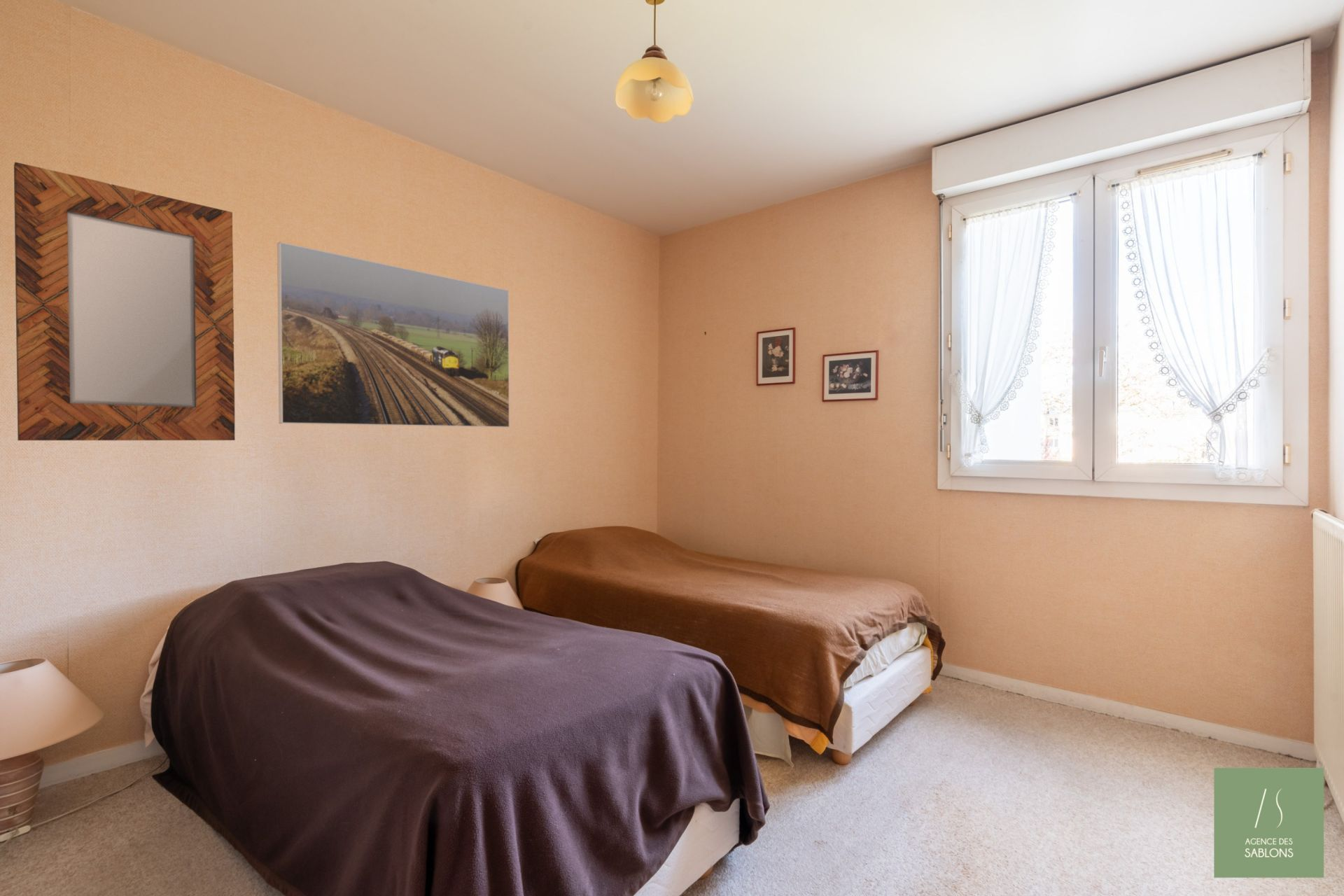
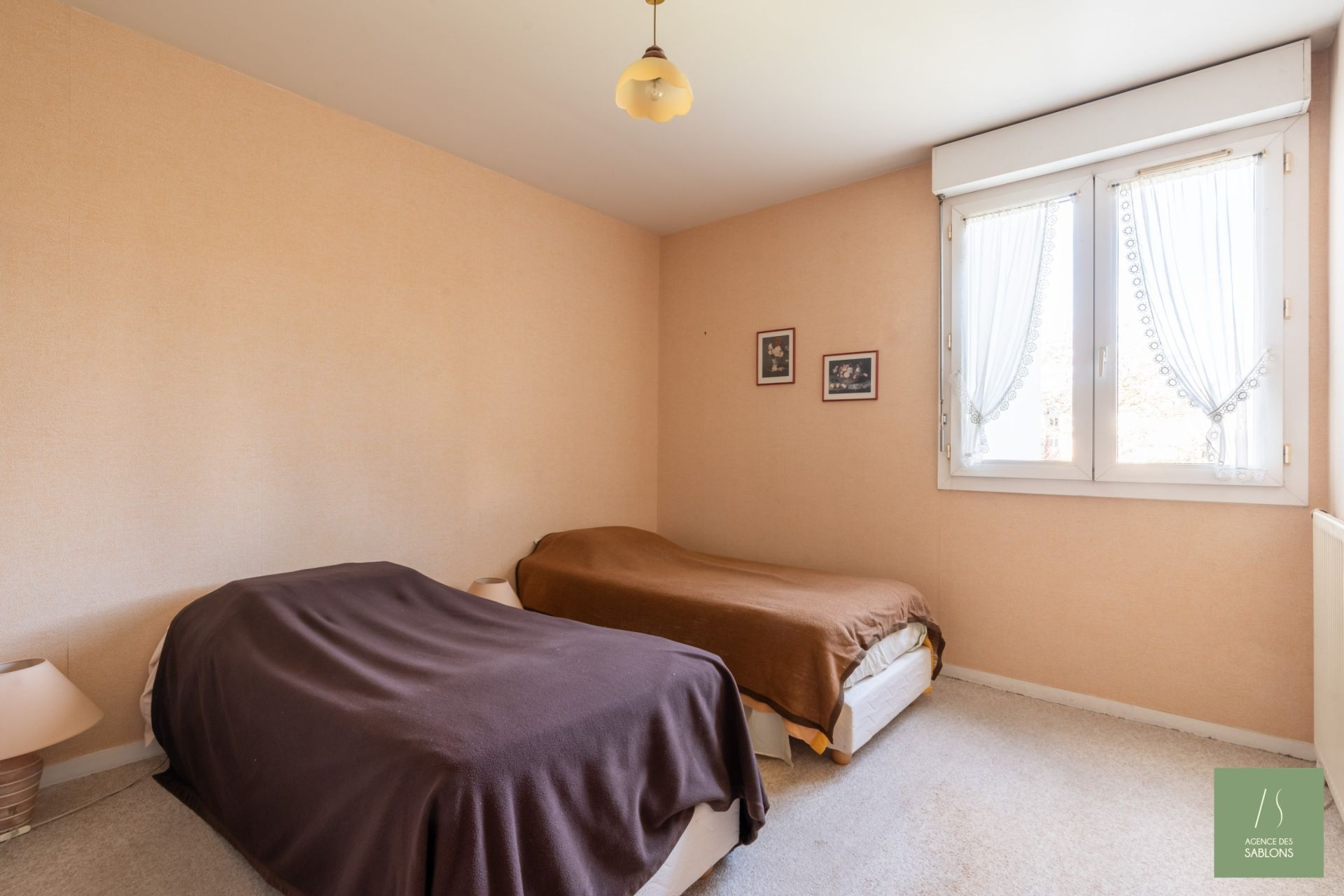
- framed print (409, 348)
- home mirror (134, 316)
